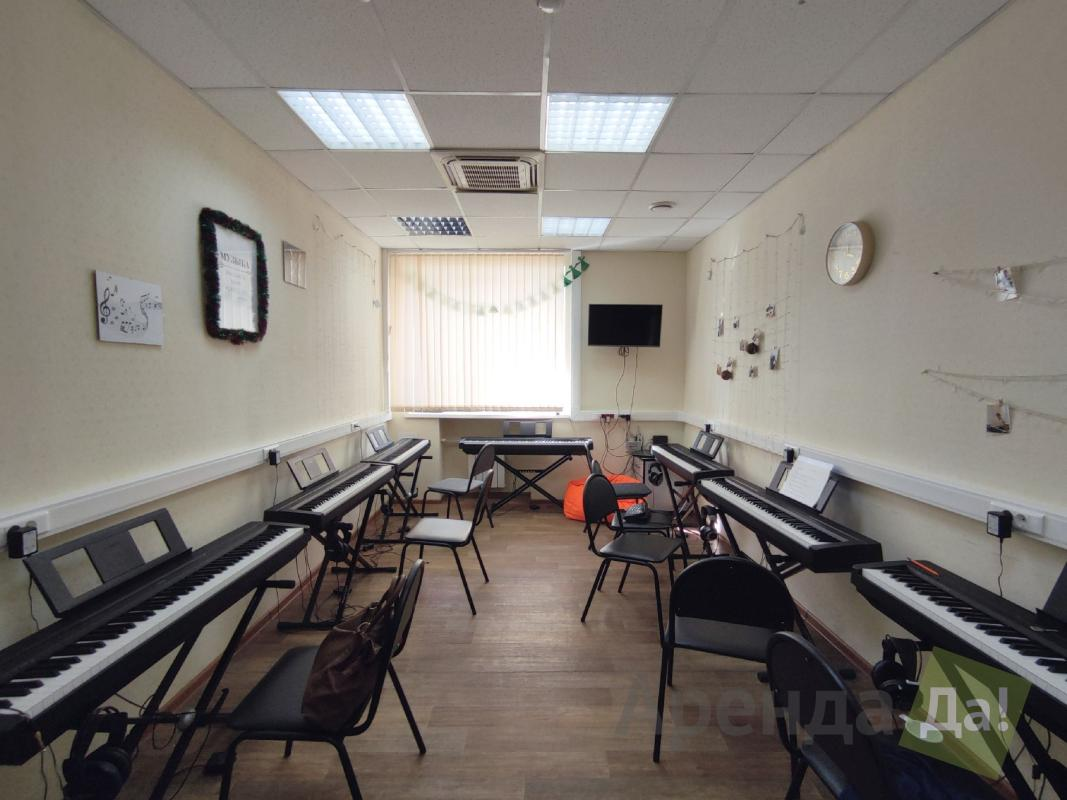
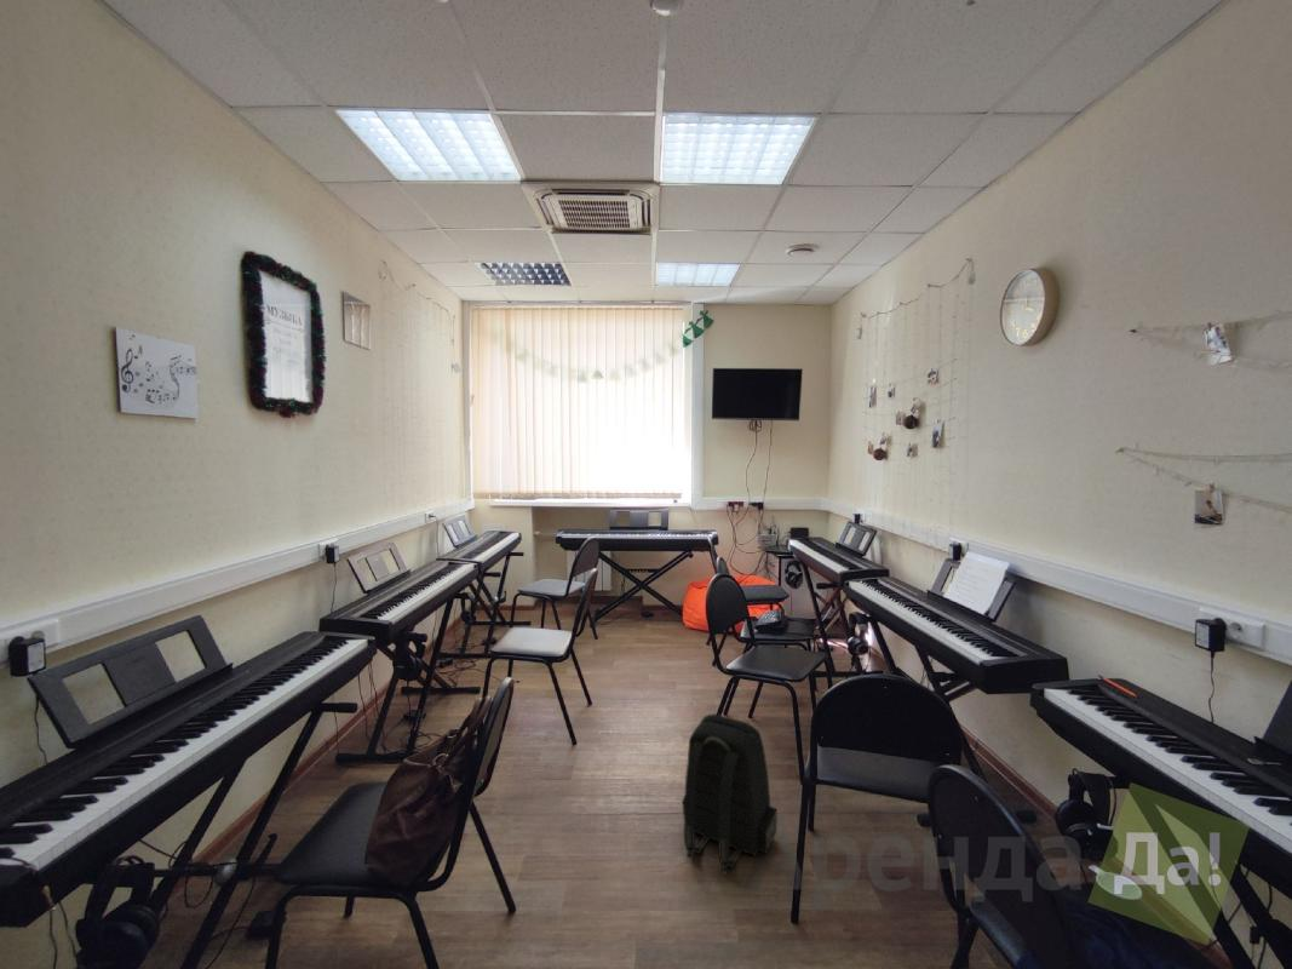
+ backpack (723, 784)
